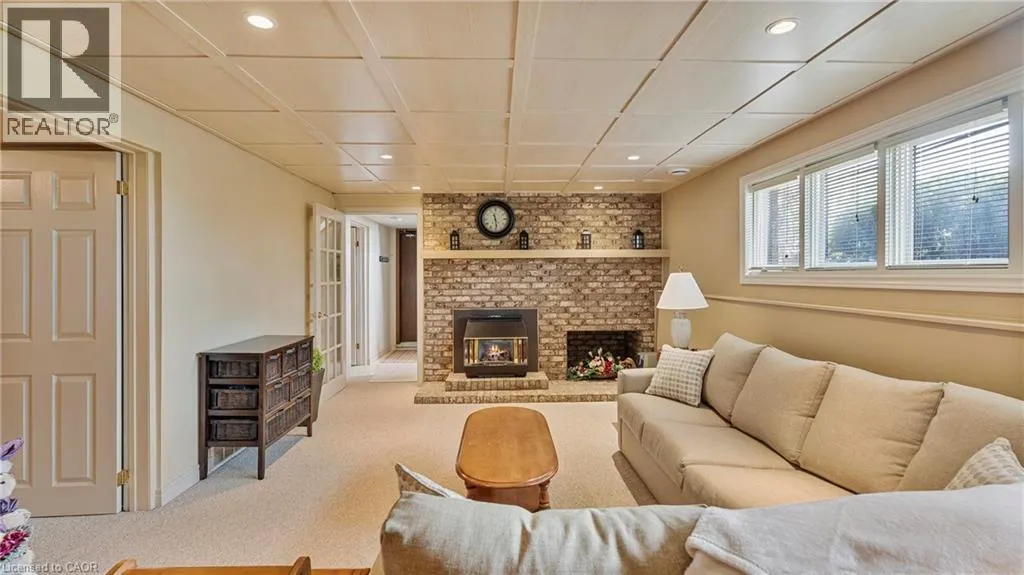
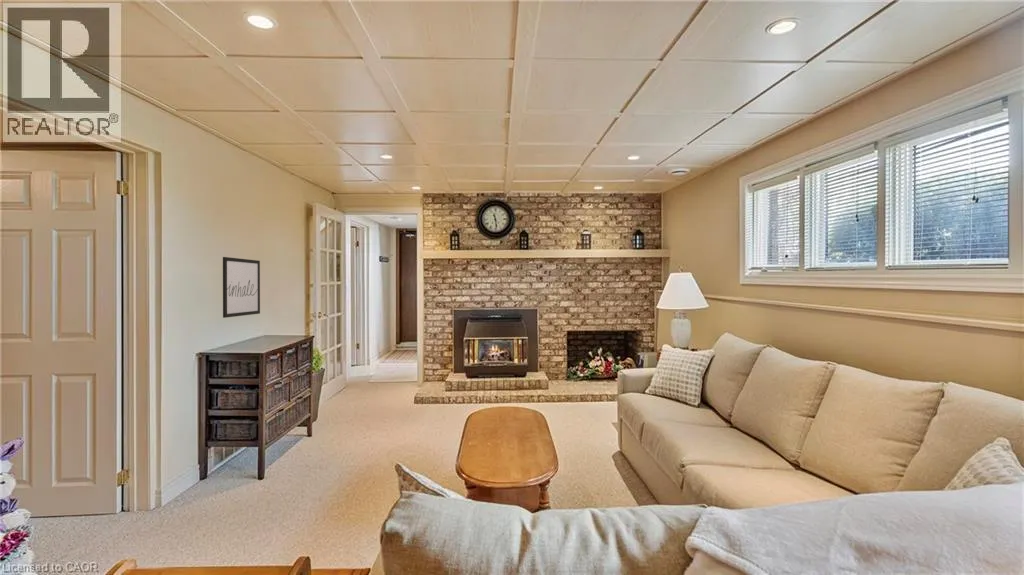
+ wall art (242, 287)
